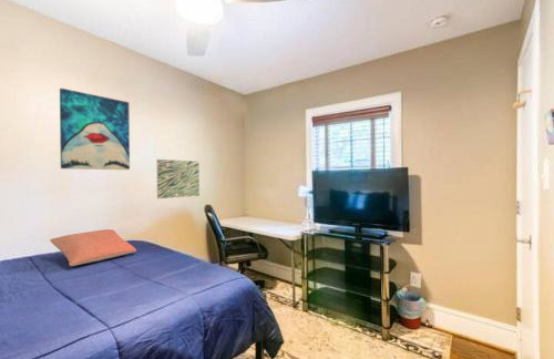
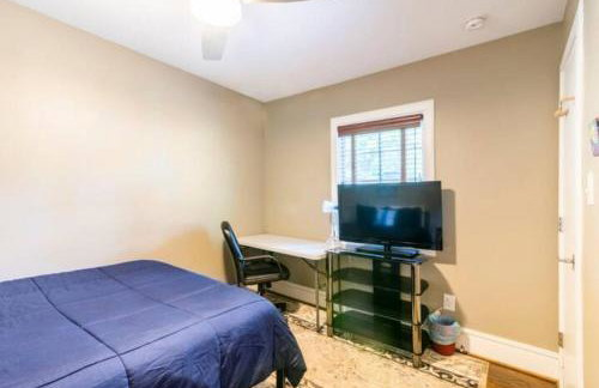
- wall art (178, 178)
- pillow (94, 245)
- wall art (98, 132)
